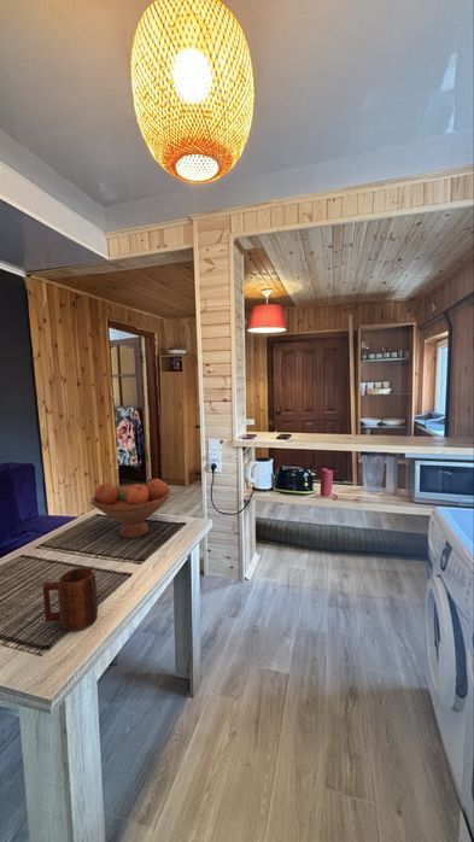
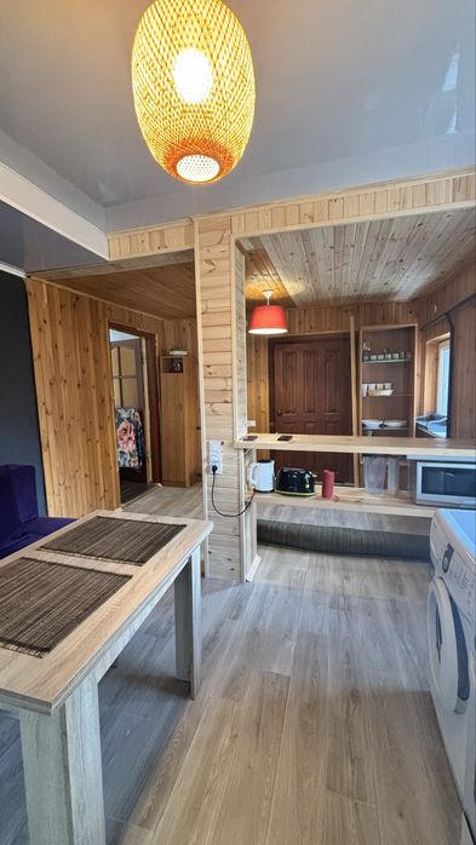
- fruit bowl (133, 505)
- mug (71, 598)
